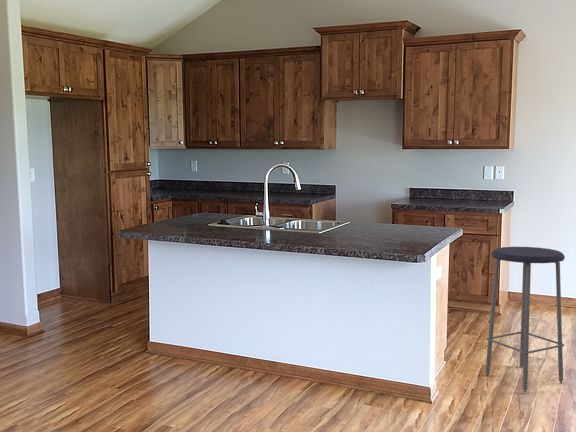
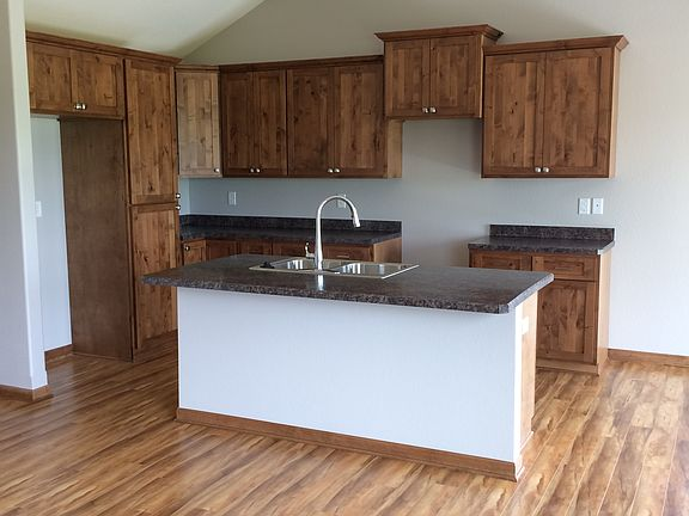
- bar stool (525, 316)
